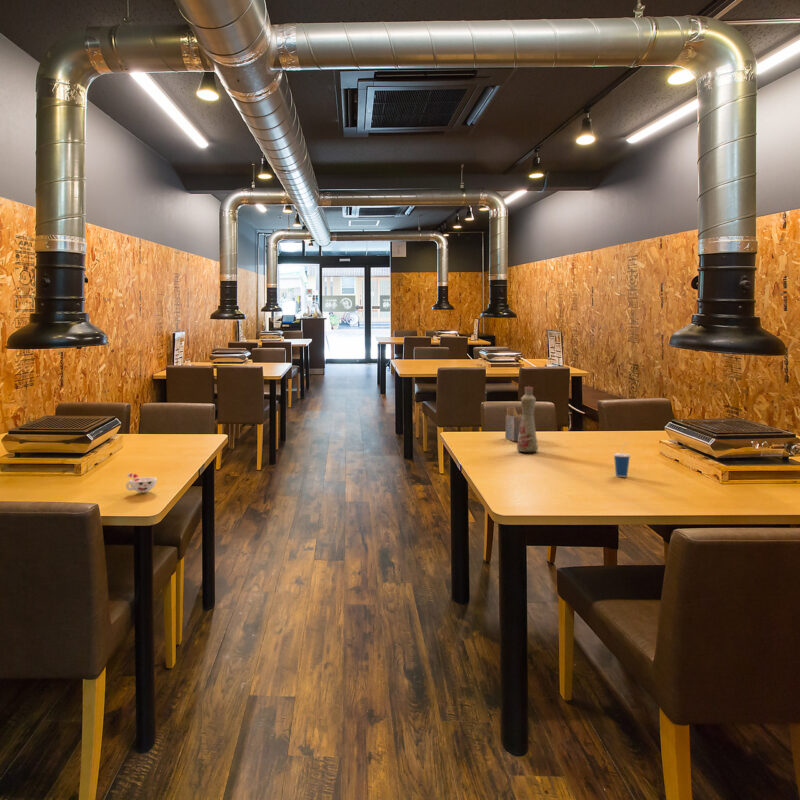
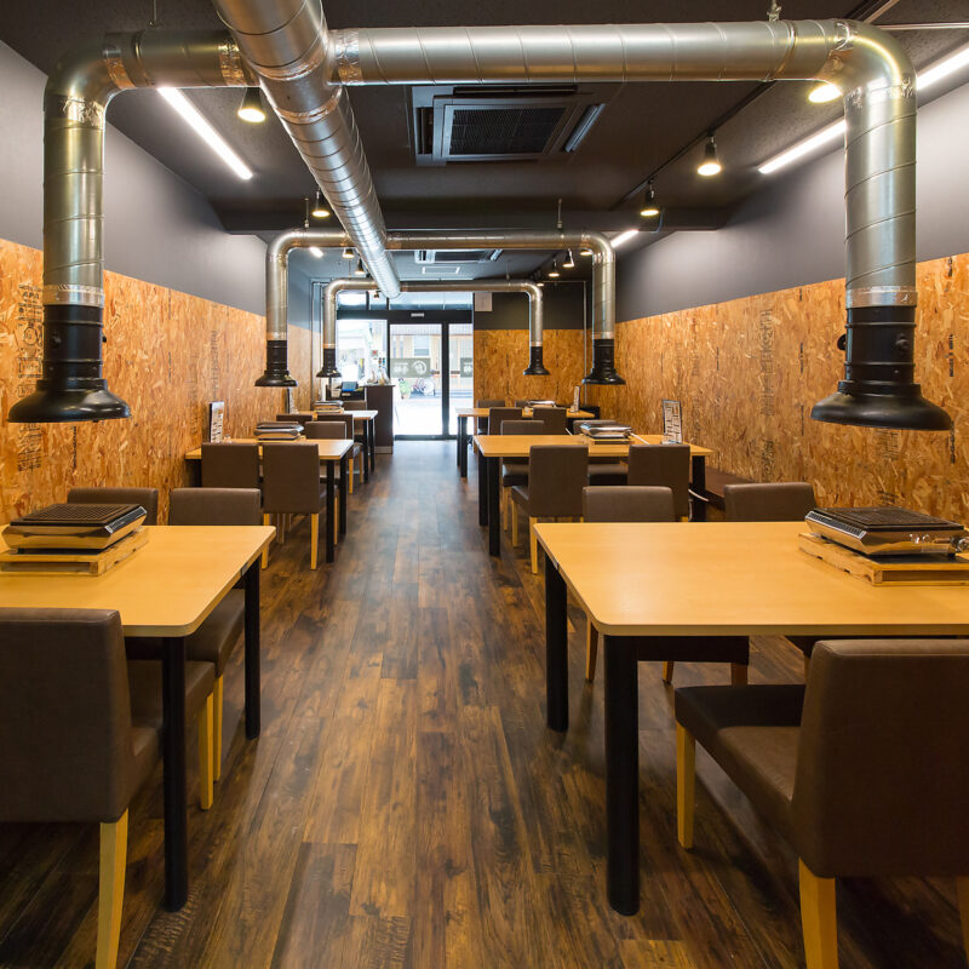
- bottle (527, 418)
- napkin holder (517, 423)
- cup (621, 459)
- cup (141, 483)
